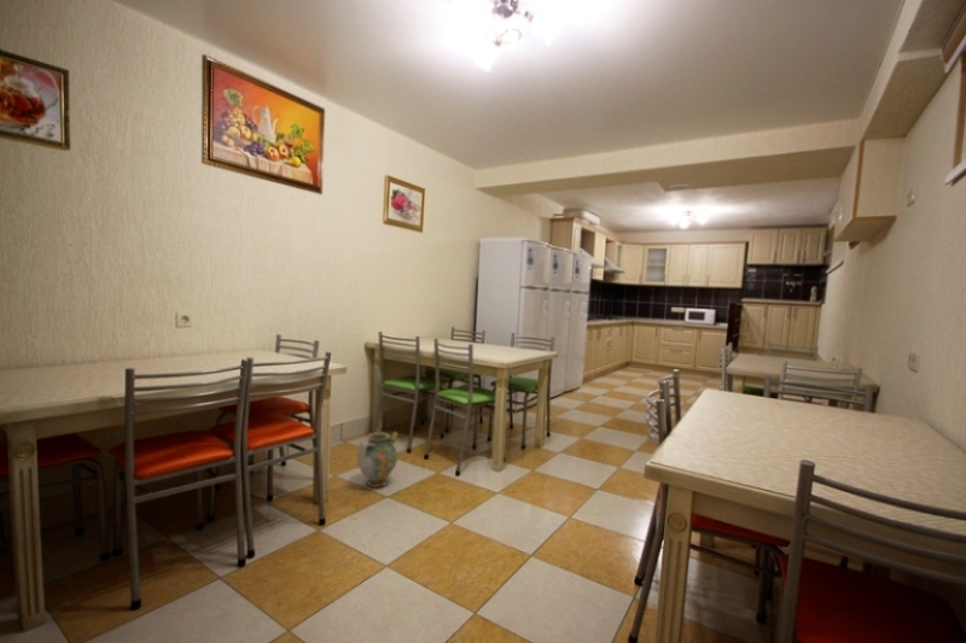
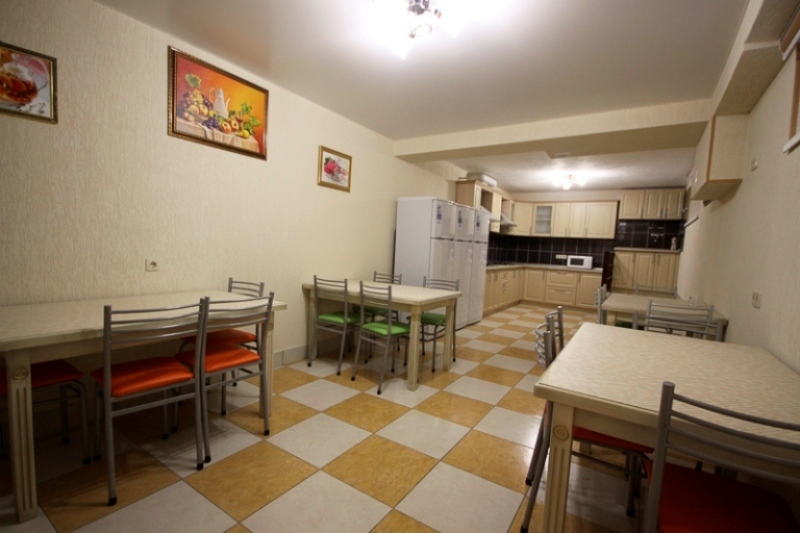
- ceramic jug (379, 458)
